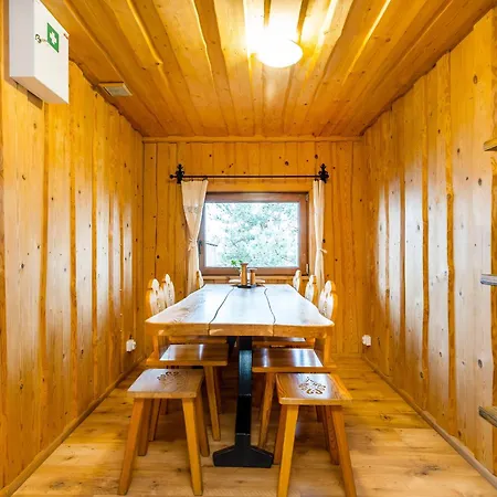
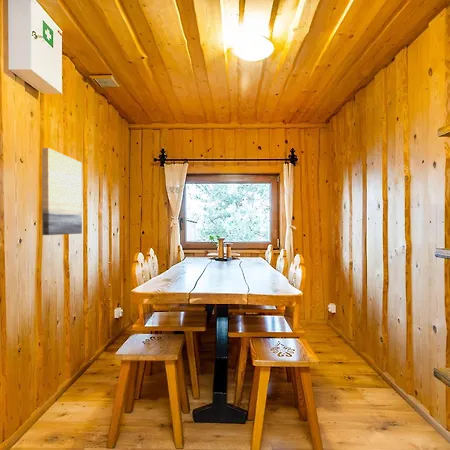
+ wall art (64, 195)
